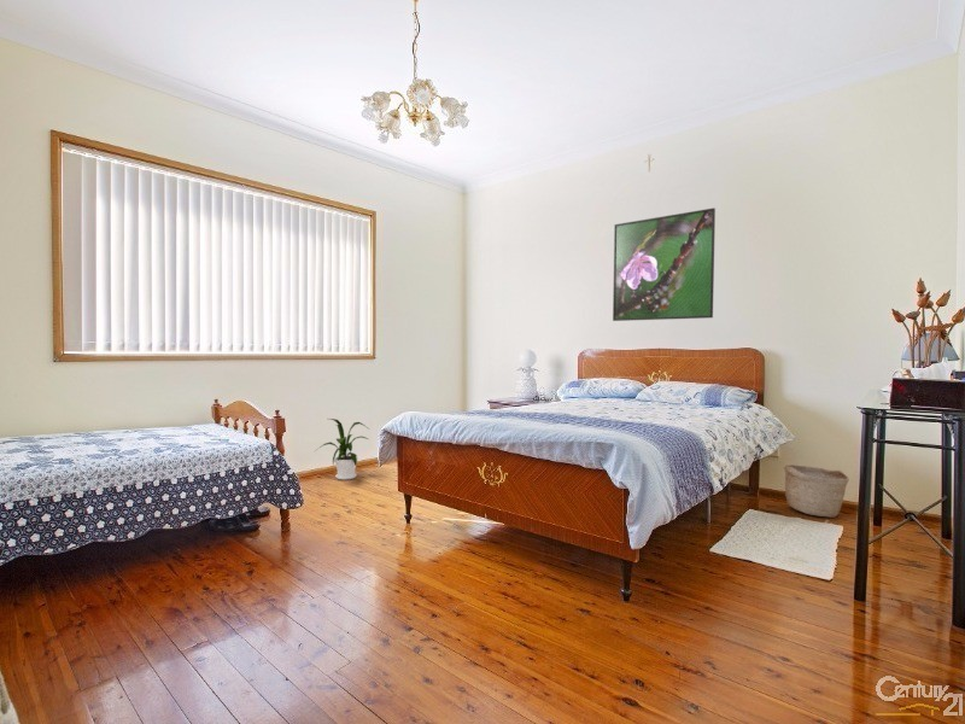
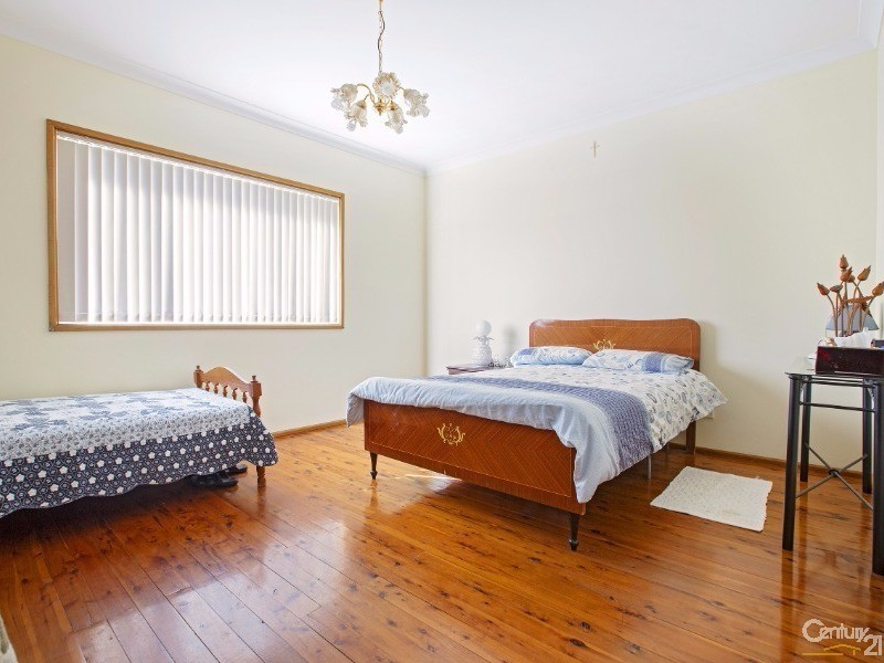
- house plant (345, 446)
- basket (814, 487)
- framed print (660, 268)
